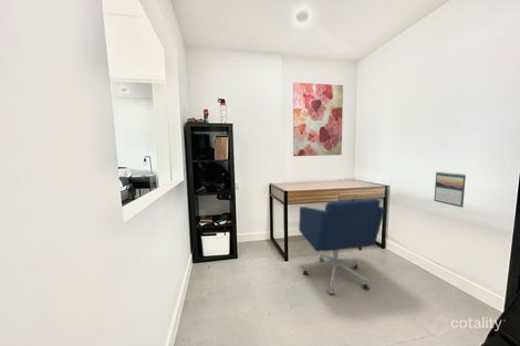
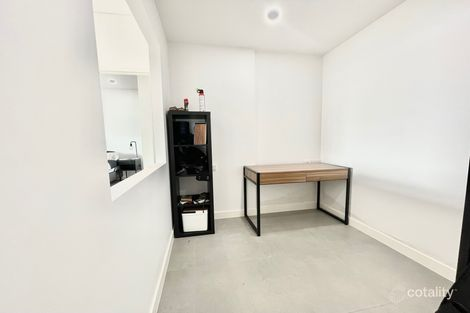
- calendar (448, 188)
- wall art (318, 120)
- office chair (336, 235)
